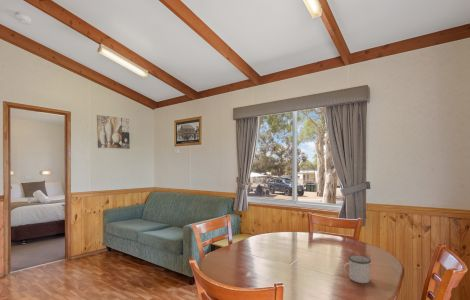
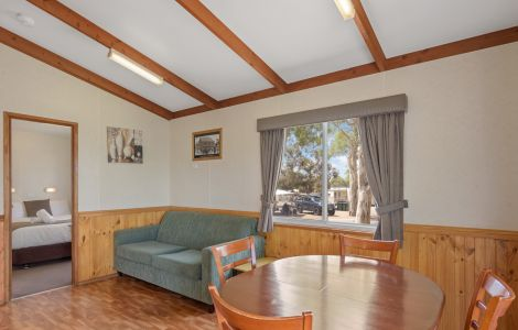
- mug (356, 269)
